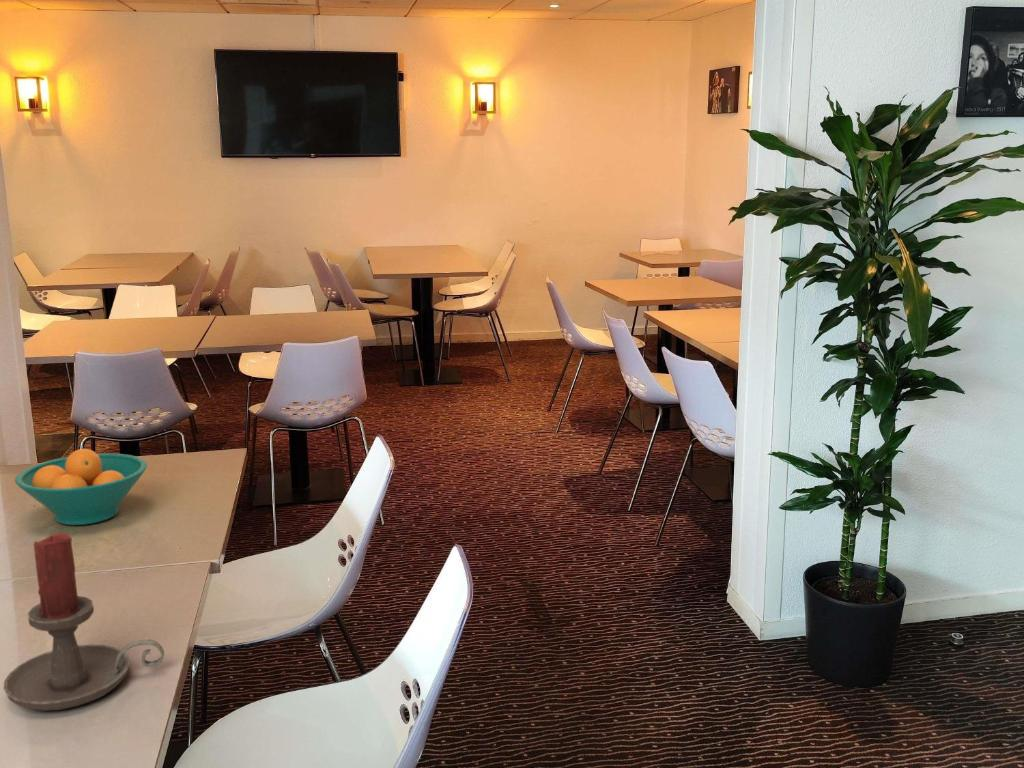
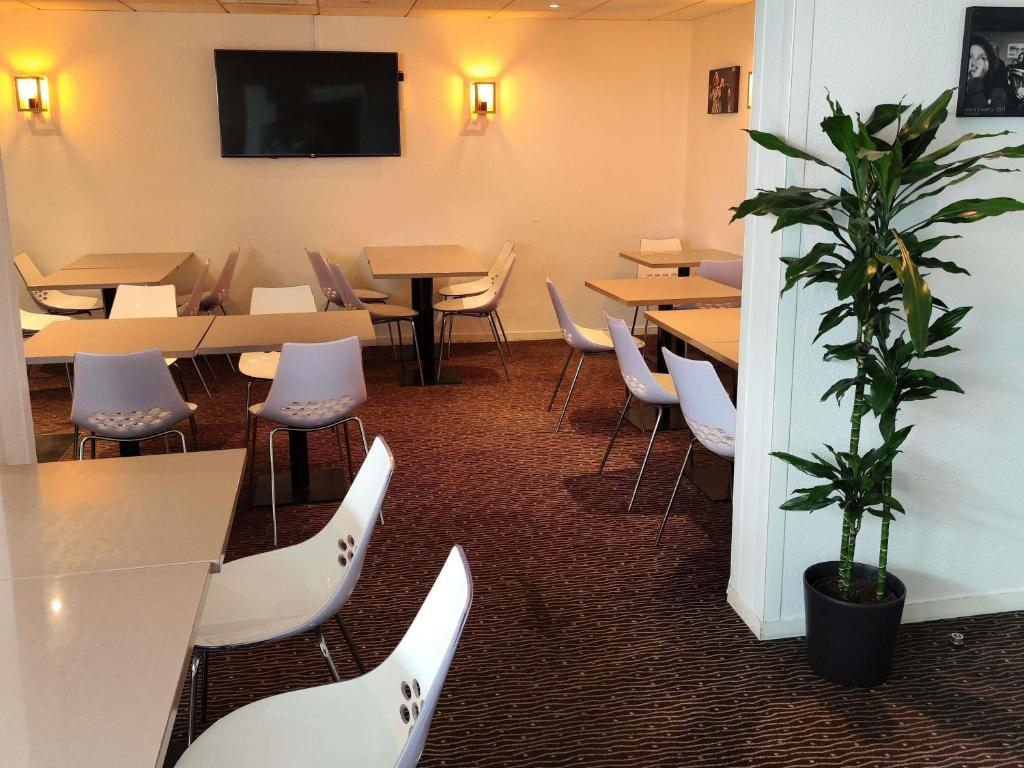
- fruit bowl (83, 483)
- candle holder (79, 608)
